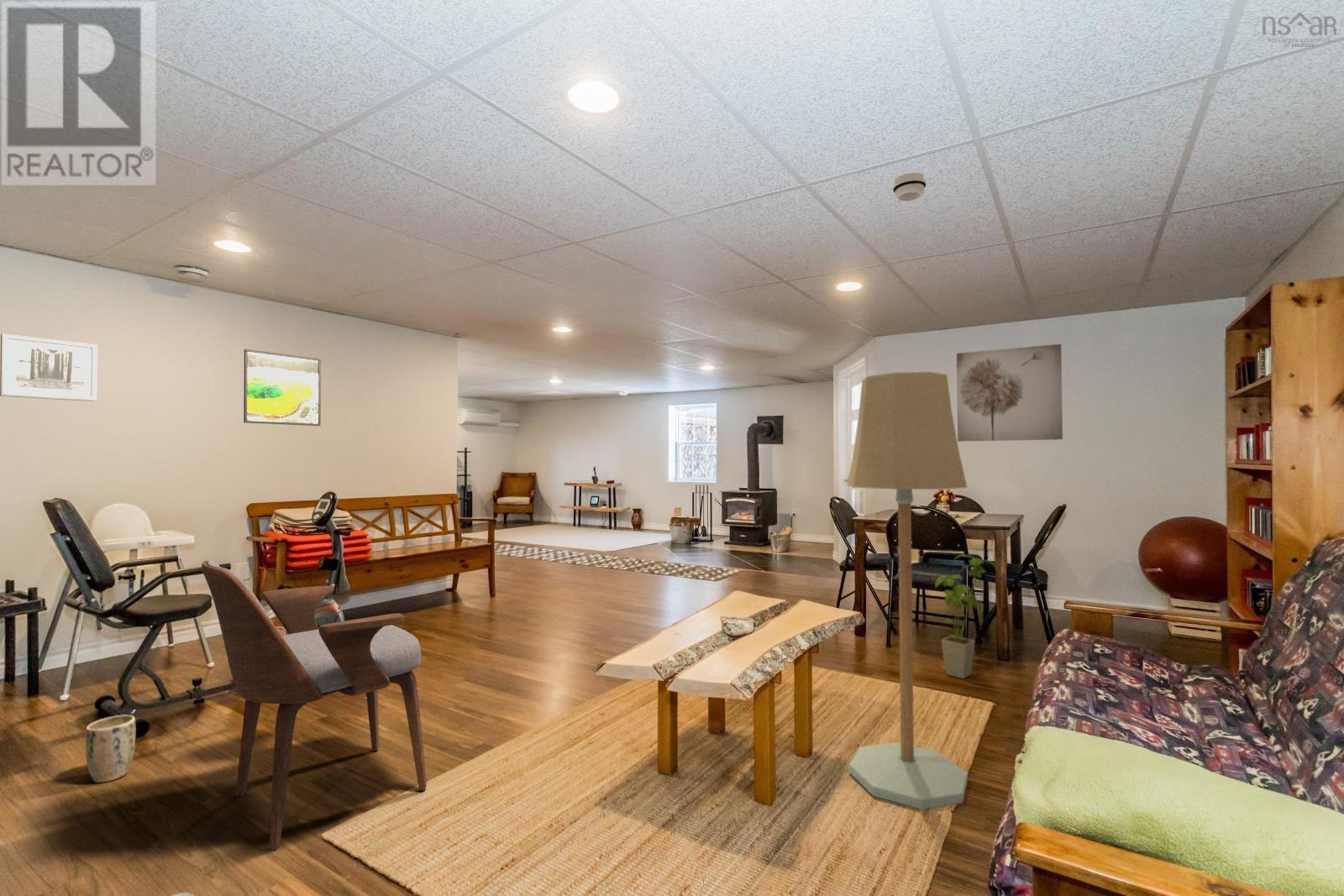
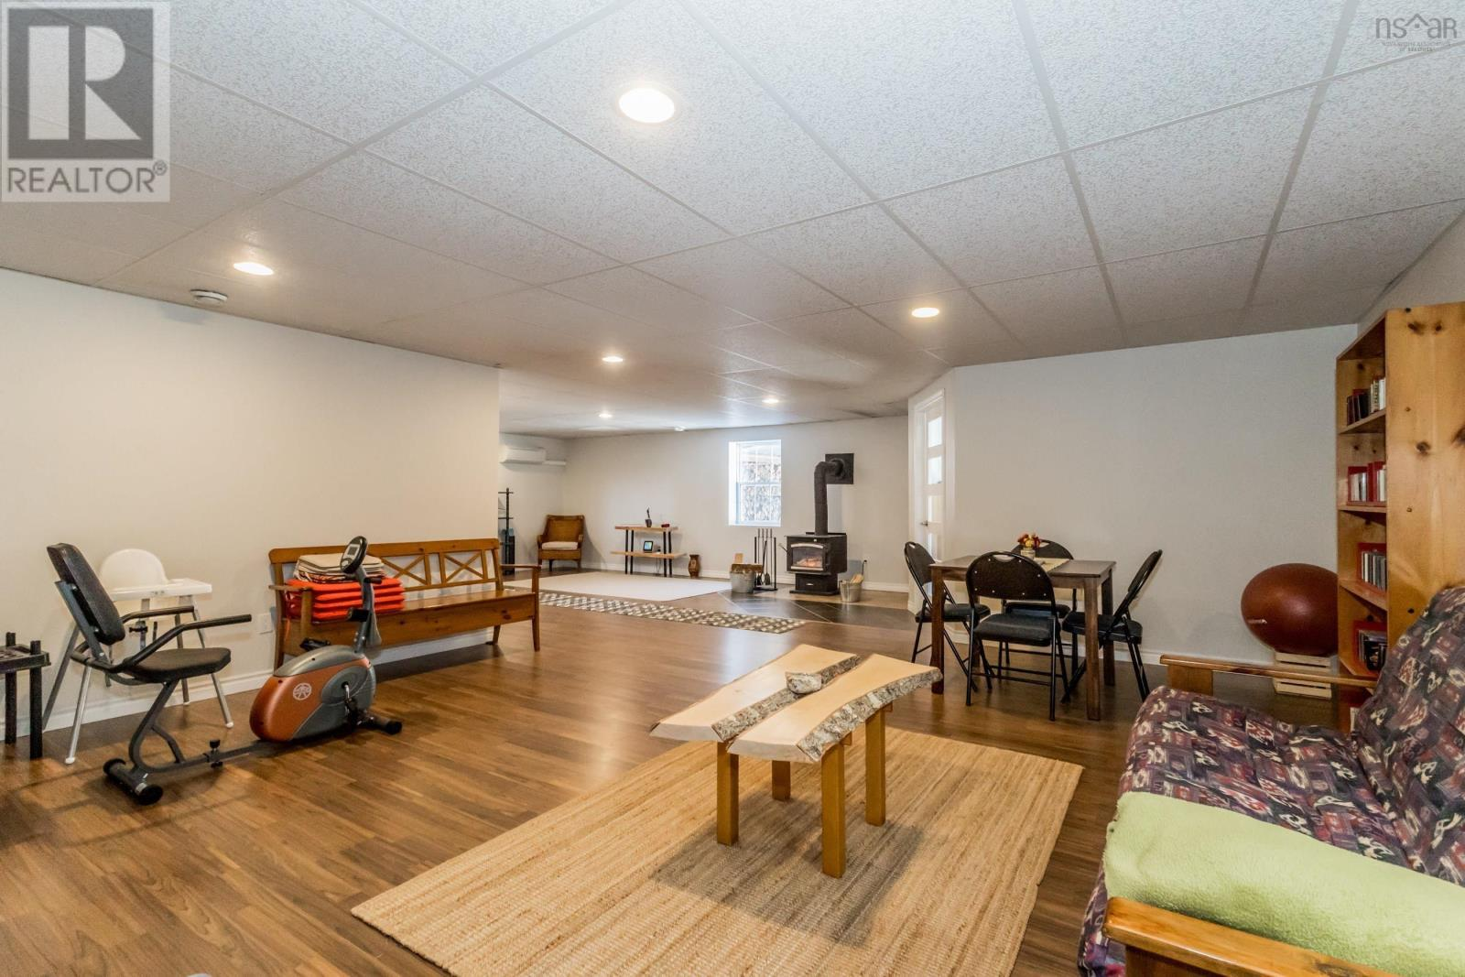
- armchair (312, 676)
- smoke detector (909, 187)
- wall art (1007, 395)
- plant pot (110, 749)
- floor lamp (905, 576)
- wall art (50, 369)
- house plant (966, 614)
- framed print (284, 389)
